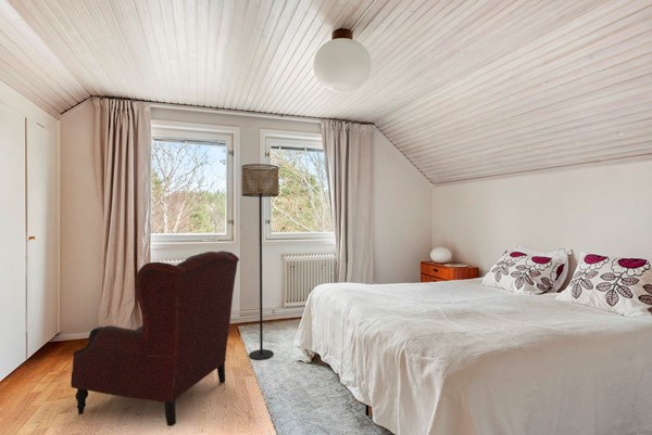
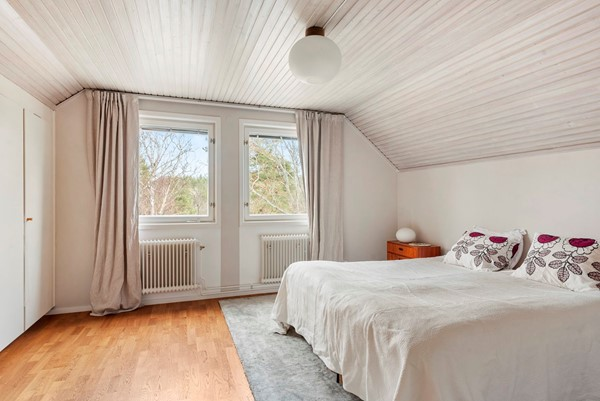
- armchair (165, 322)
- floor lamp (261, 260)
